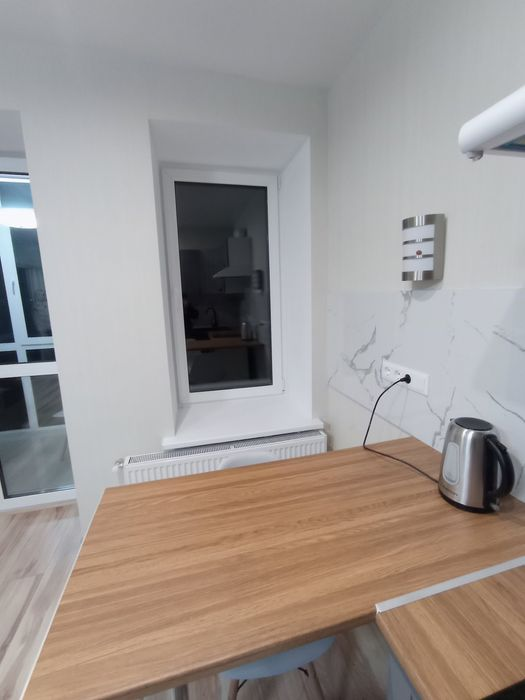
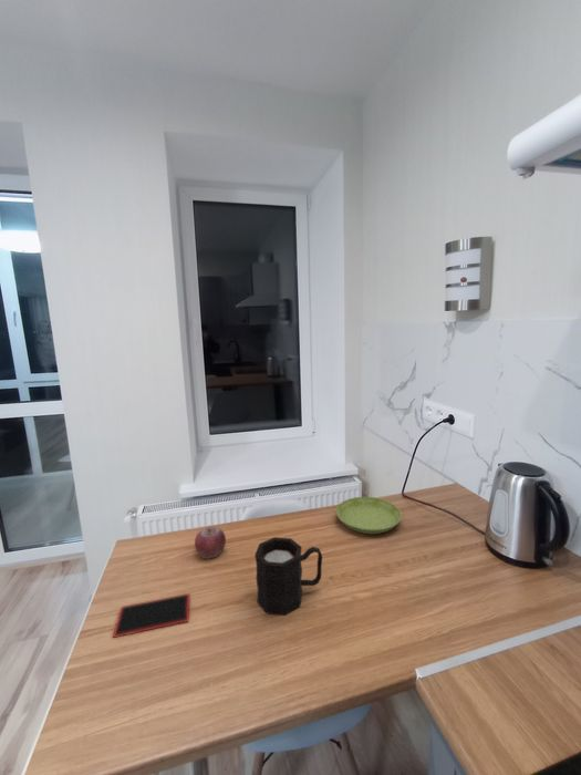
+ smartphone (154, 613)
+ saucer (367, 516)
+ fruit (209, 539)
+ mug (289, 572)
